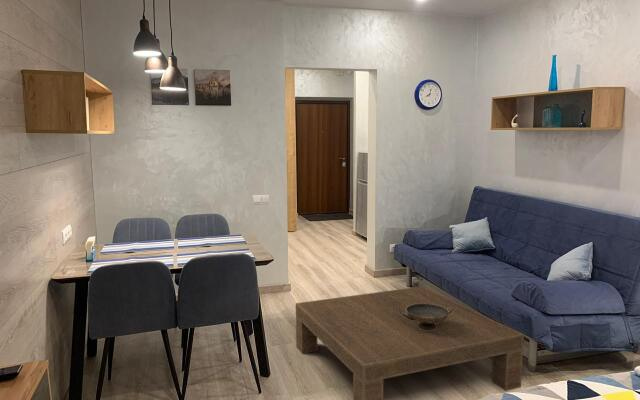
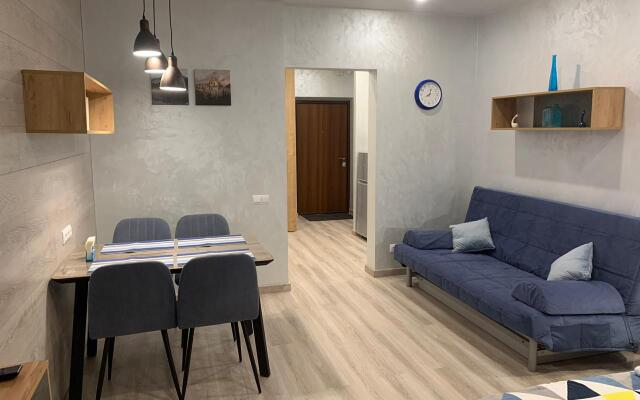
- coffee table (398, 341)
- decorative bowl (427, 318)
